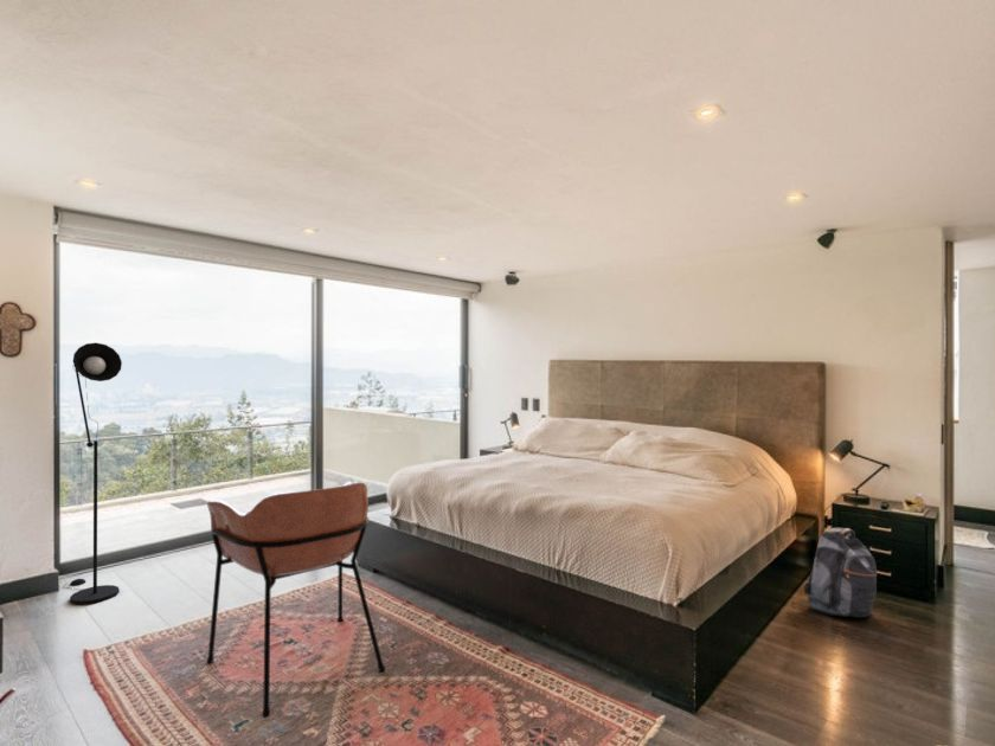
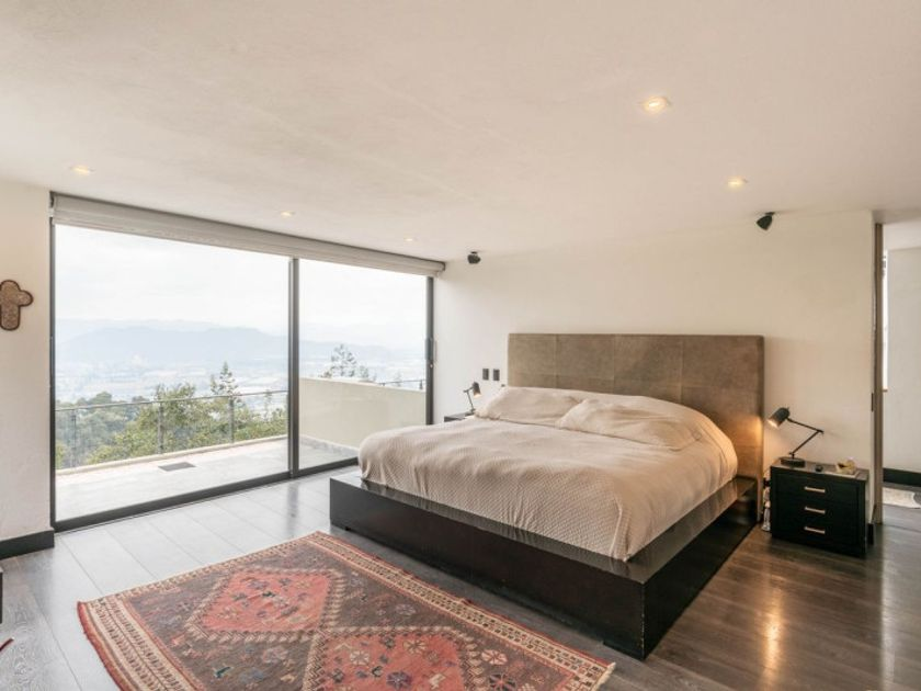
- armchair (300, 568)
- backpack (840, 567)
- floor lamp (94, 468)
